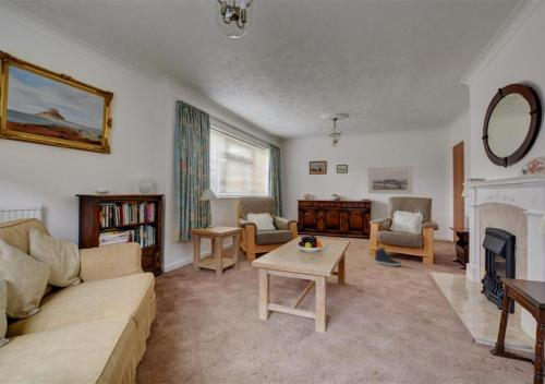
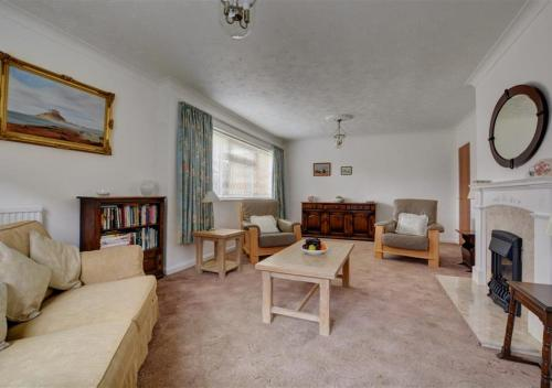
- sneaker (386, 255)
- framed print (389, 180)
